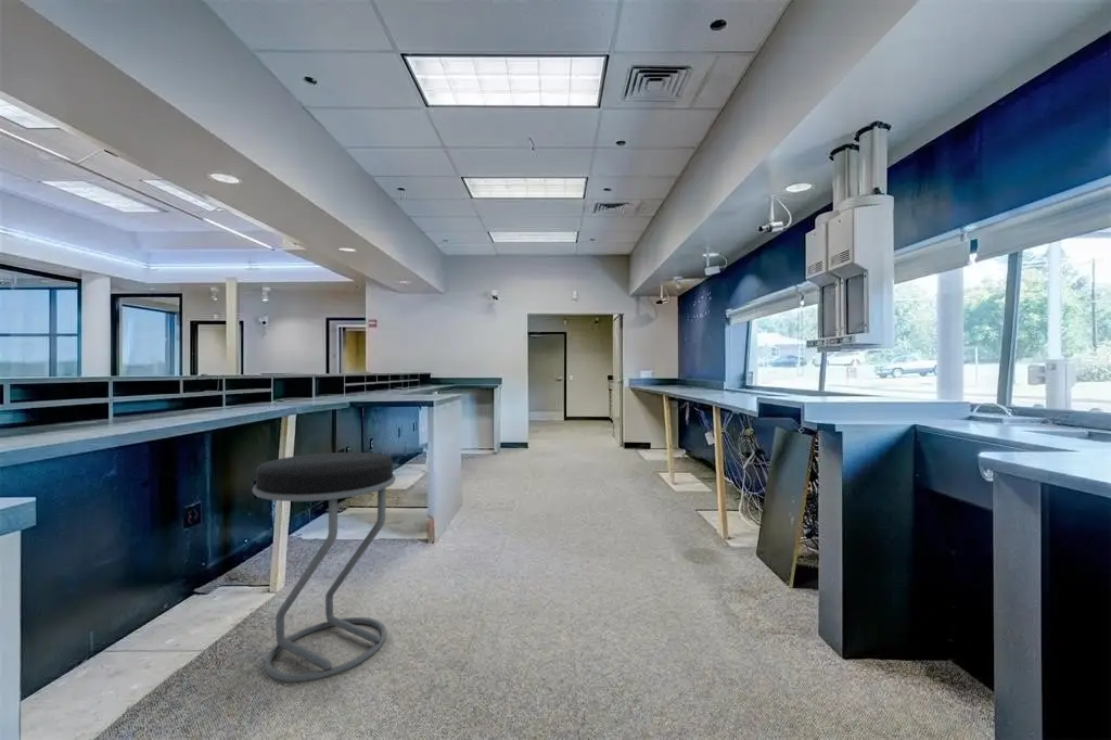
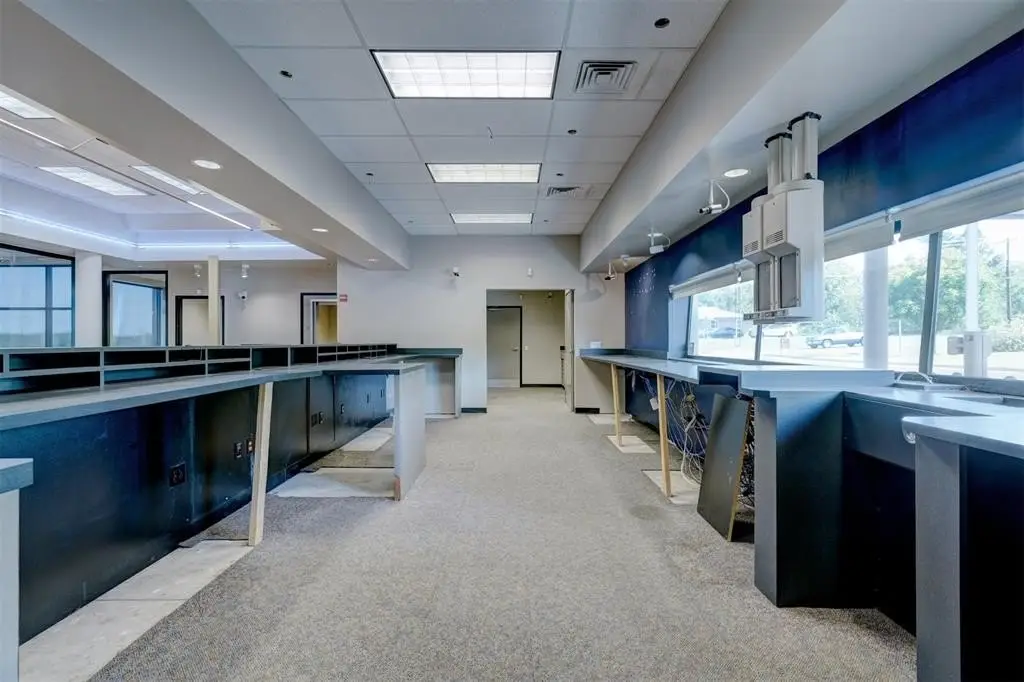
- stool (325, 553)
